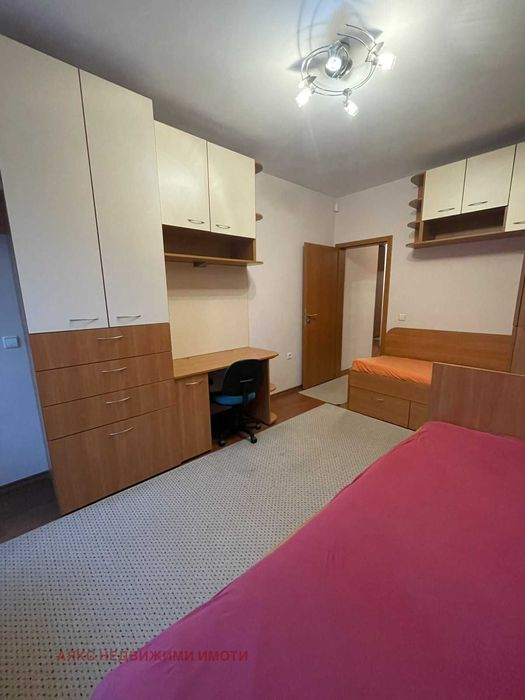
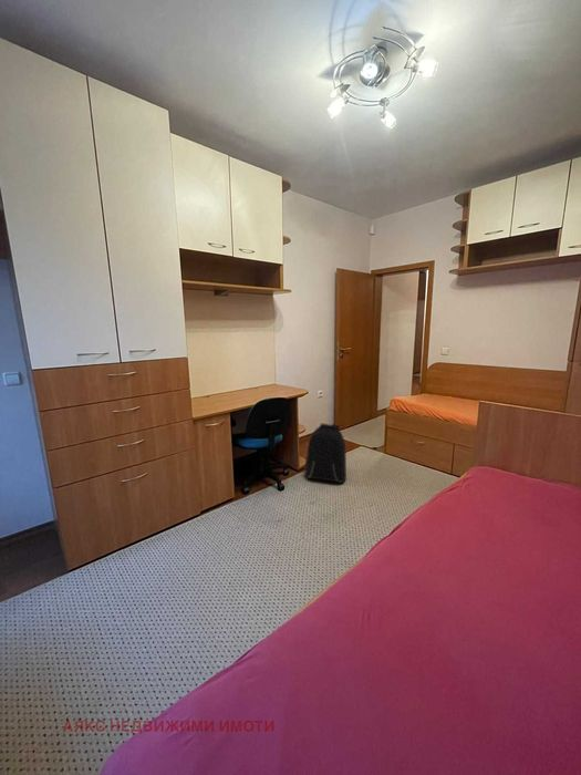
+ backpack (325, 450)
